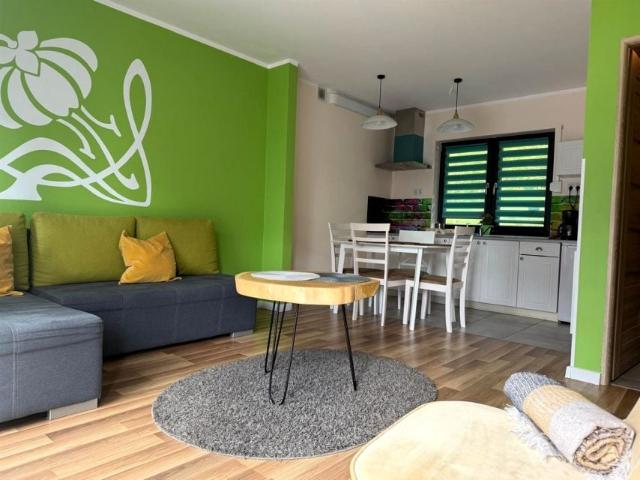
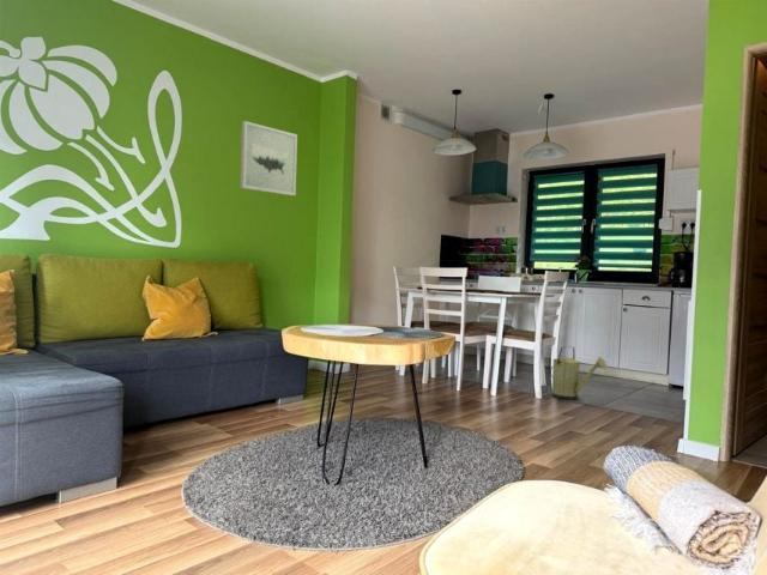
+ wall art (270, 159)
+ watering can (575, 374)
